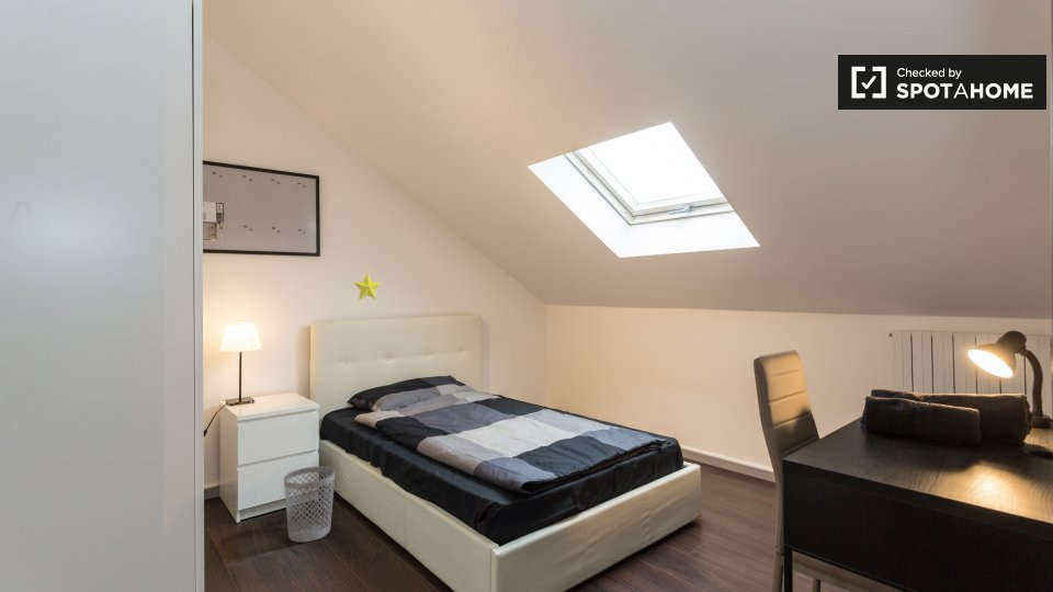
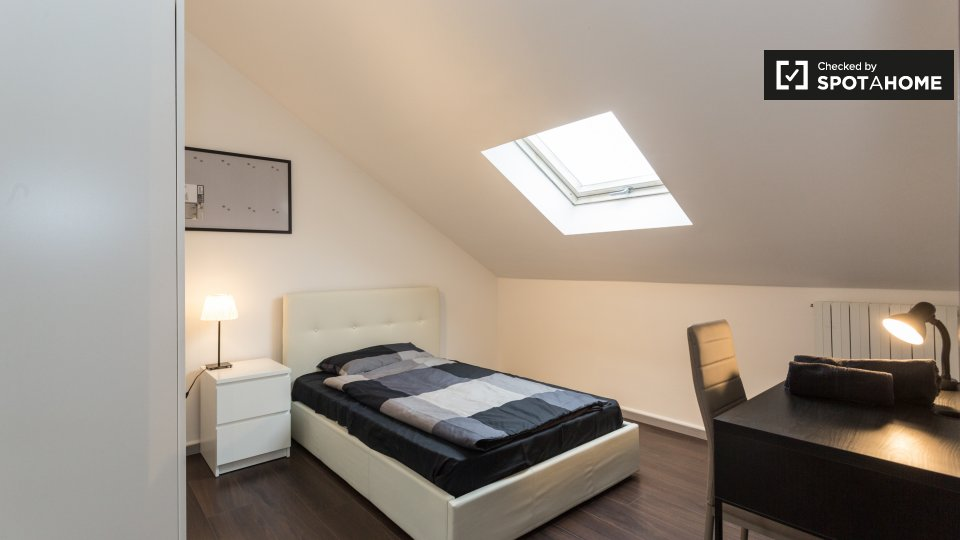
- decorative star (367, 286)
- wastebasket (309, 503)
